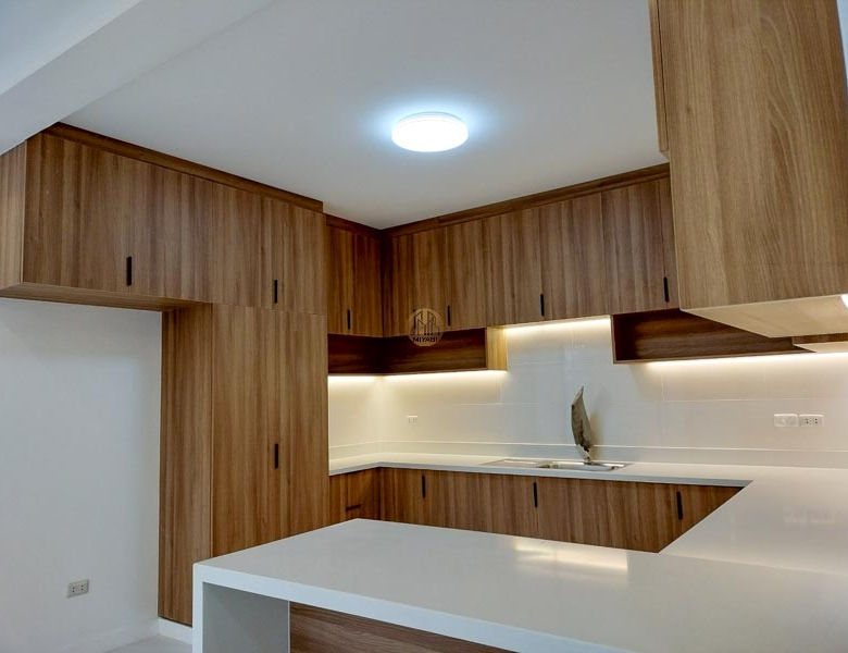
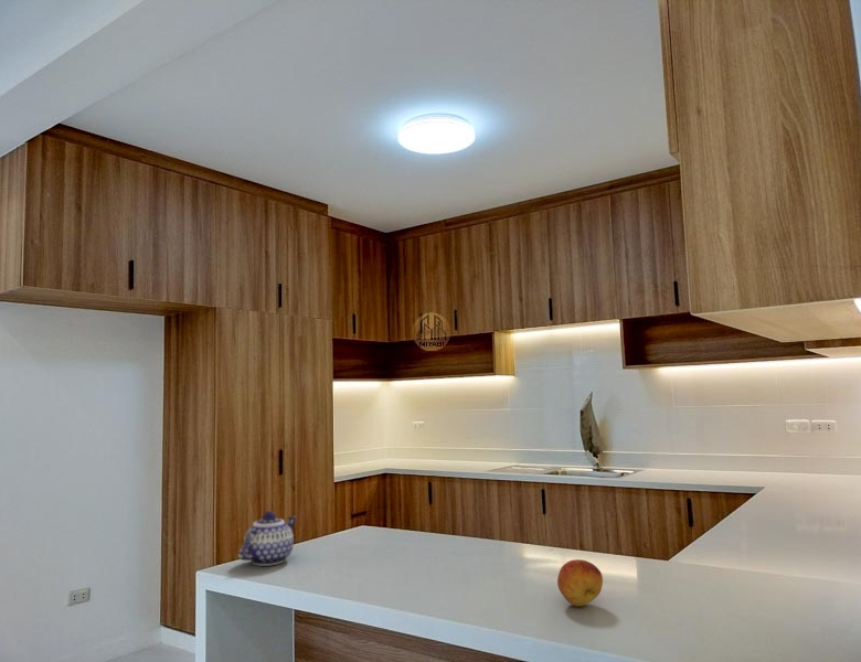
+ fruit (578, 581)
+ teapot (269, 536)
